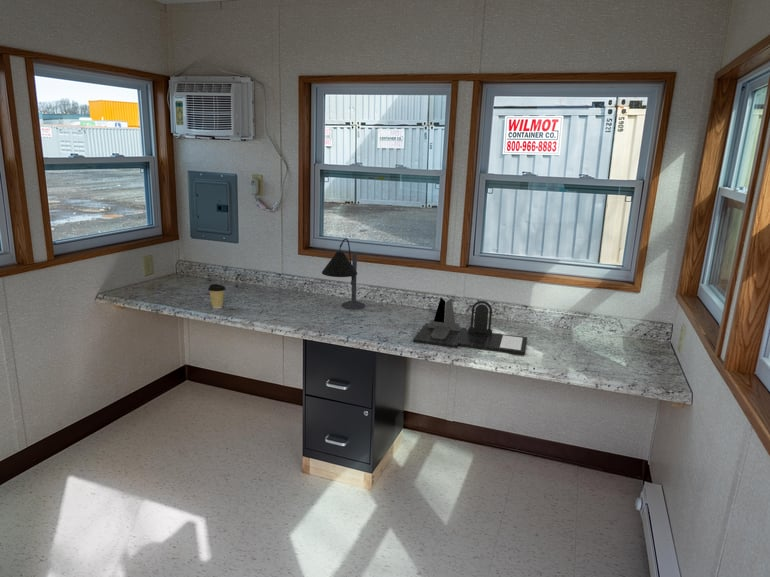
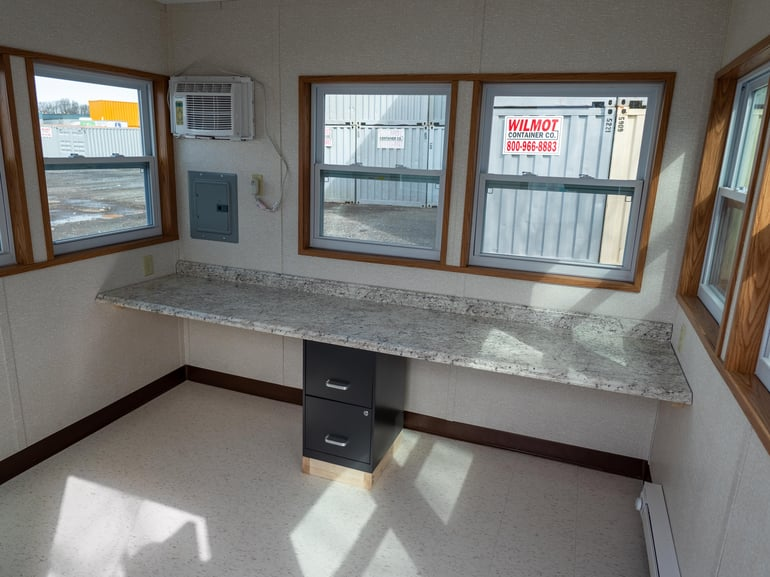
- desk lamp (346, 275)
- desk organizer (472, 322)
- coffee cup (217, 296)
